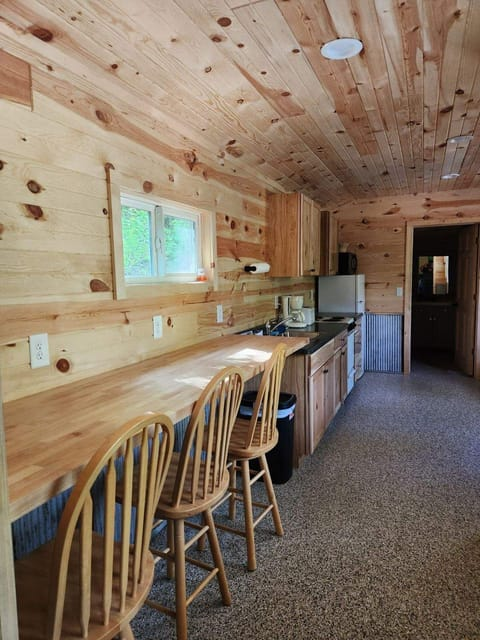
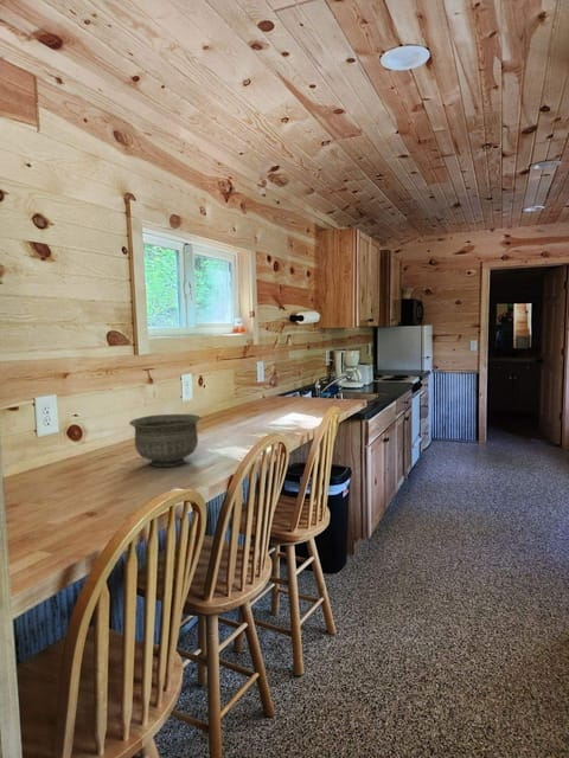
+ bowl (166, 441)
